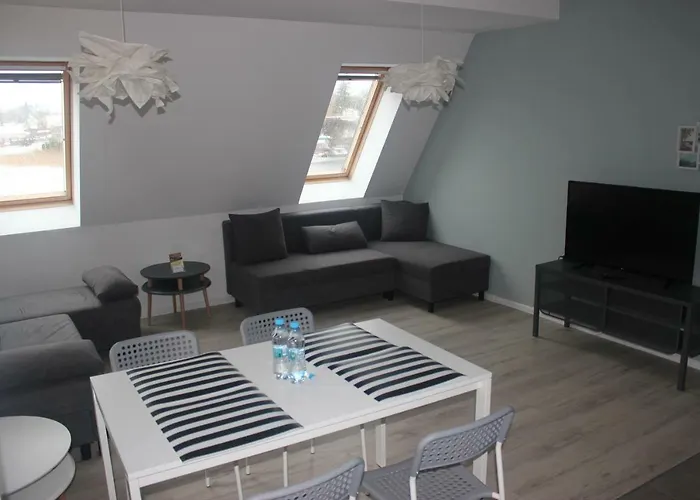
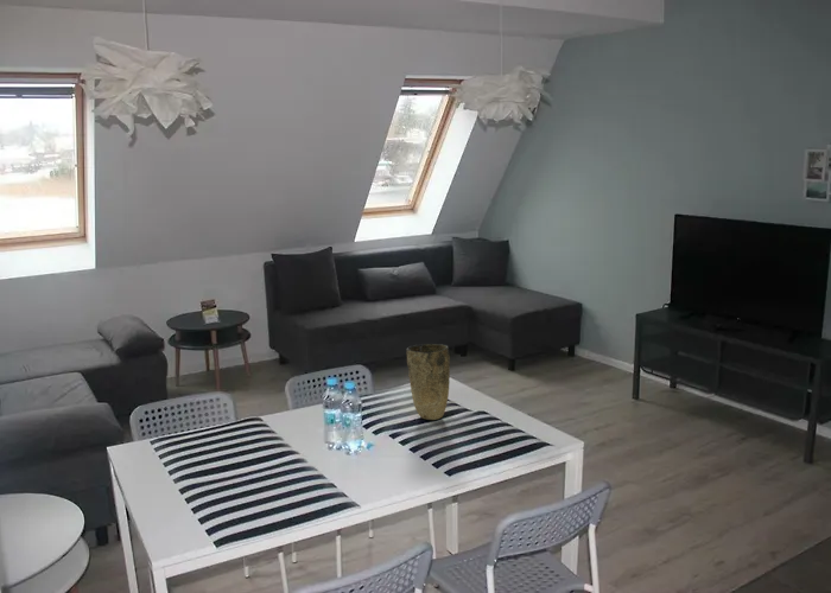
+ vase (427, 381)
